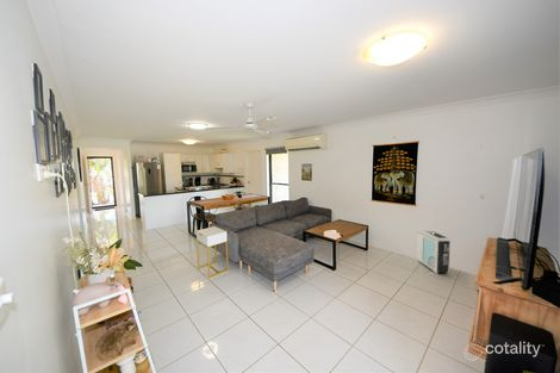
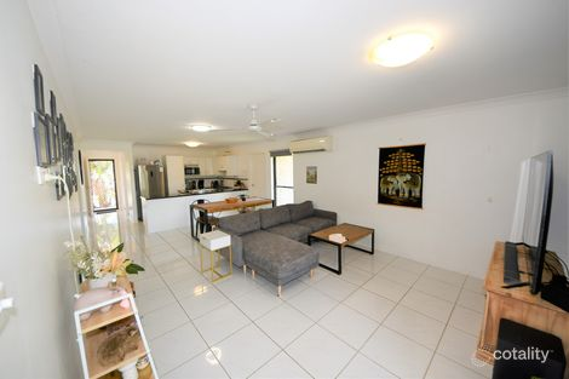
- air purifier (431, 249)
